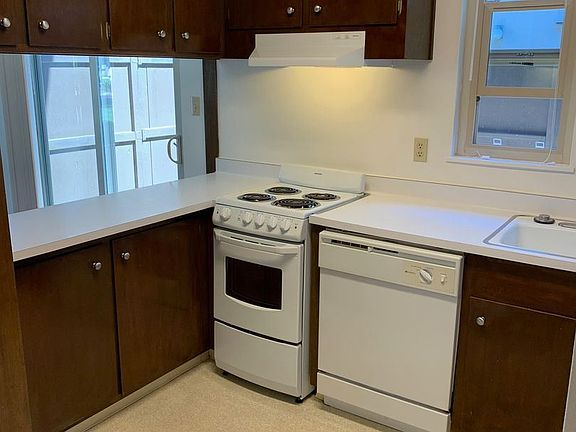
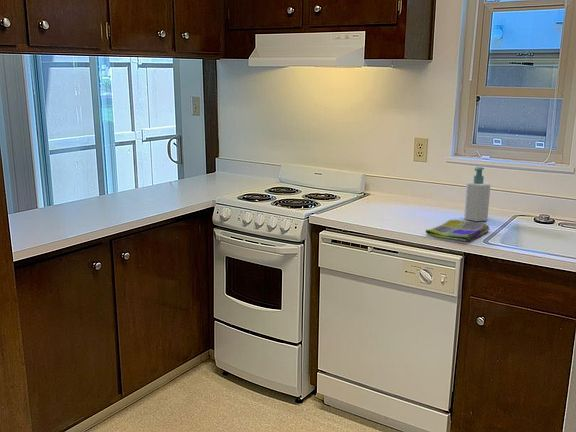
+ dish towel (457, 229)
+ soap bottle (477, 193)
